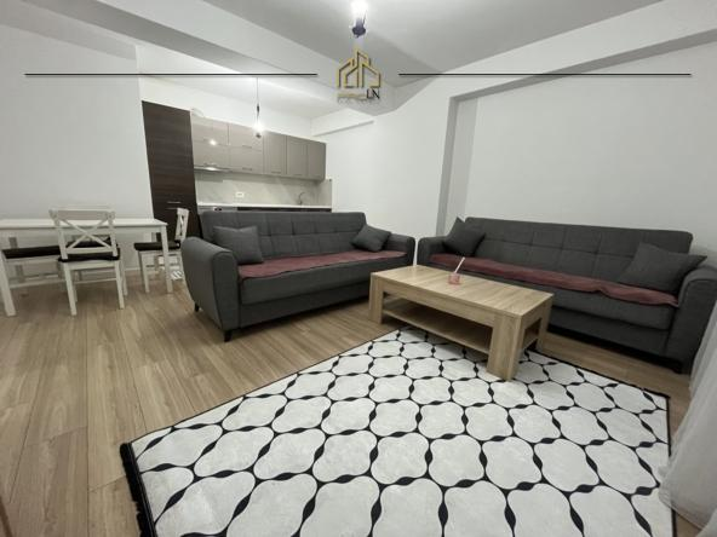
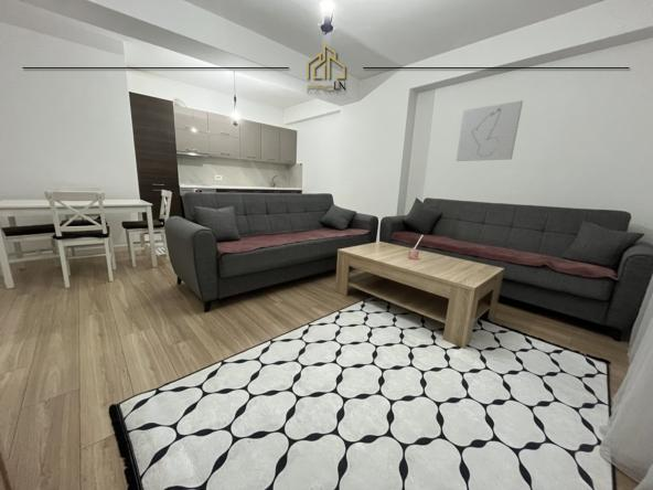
+ wall art (486, 134)
